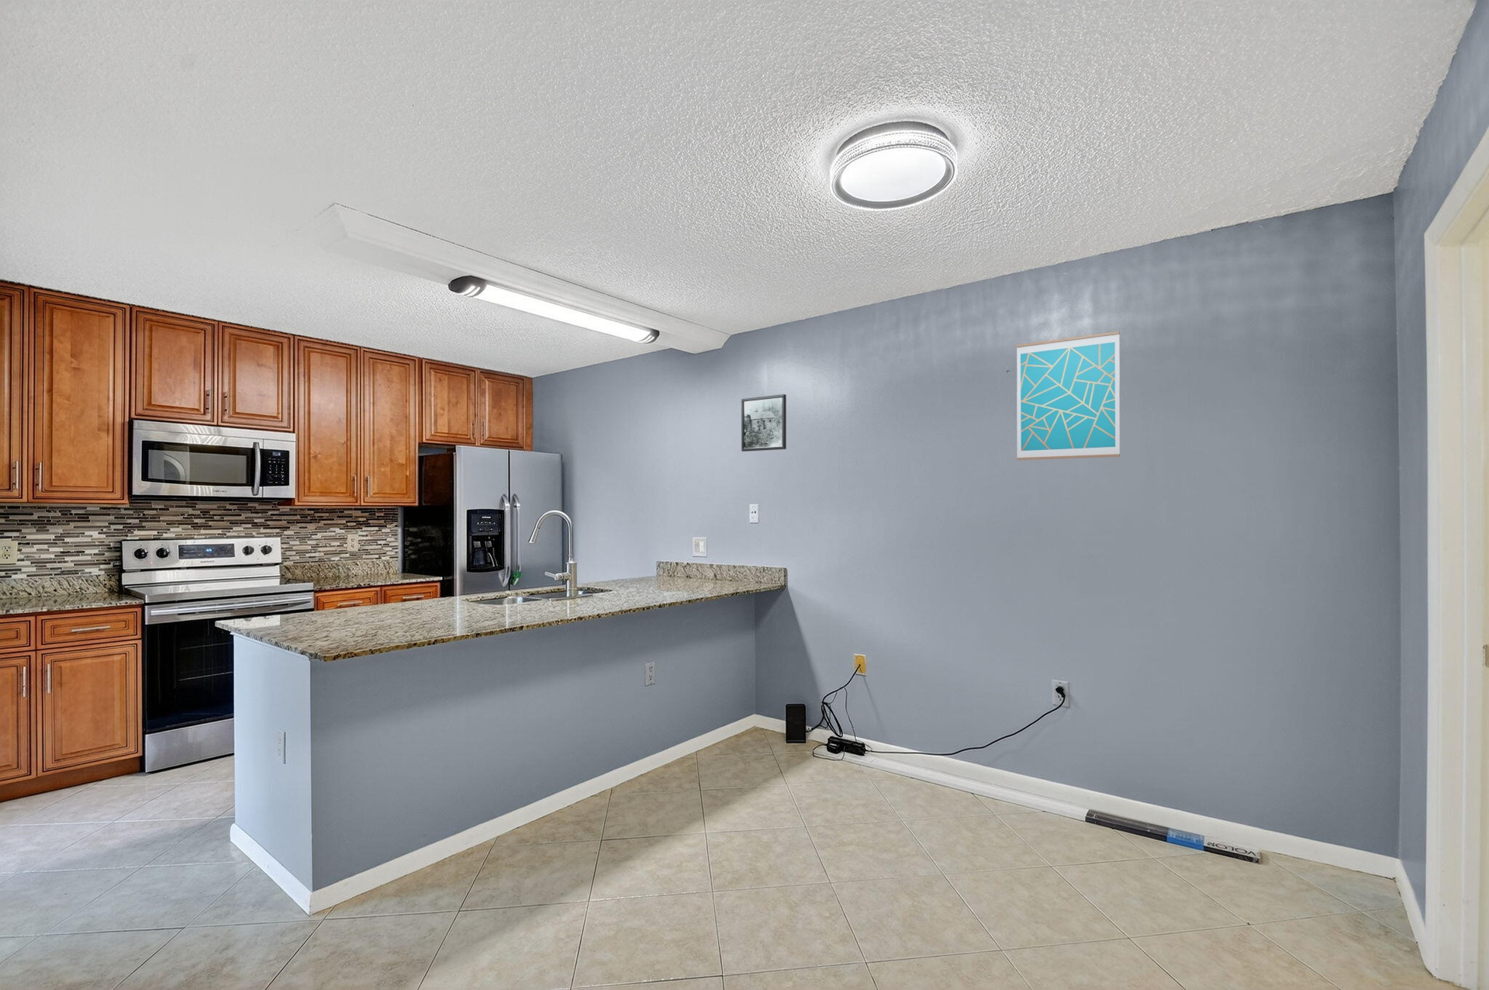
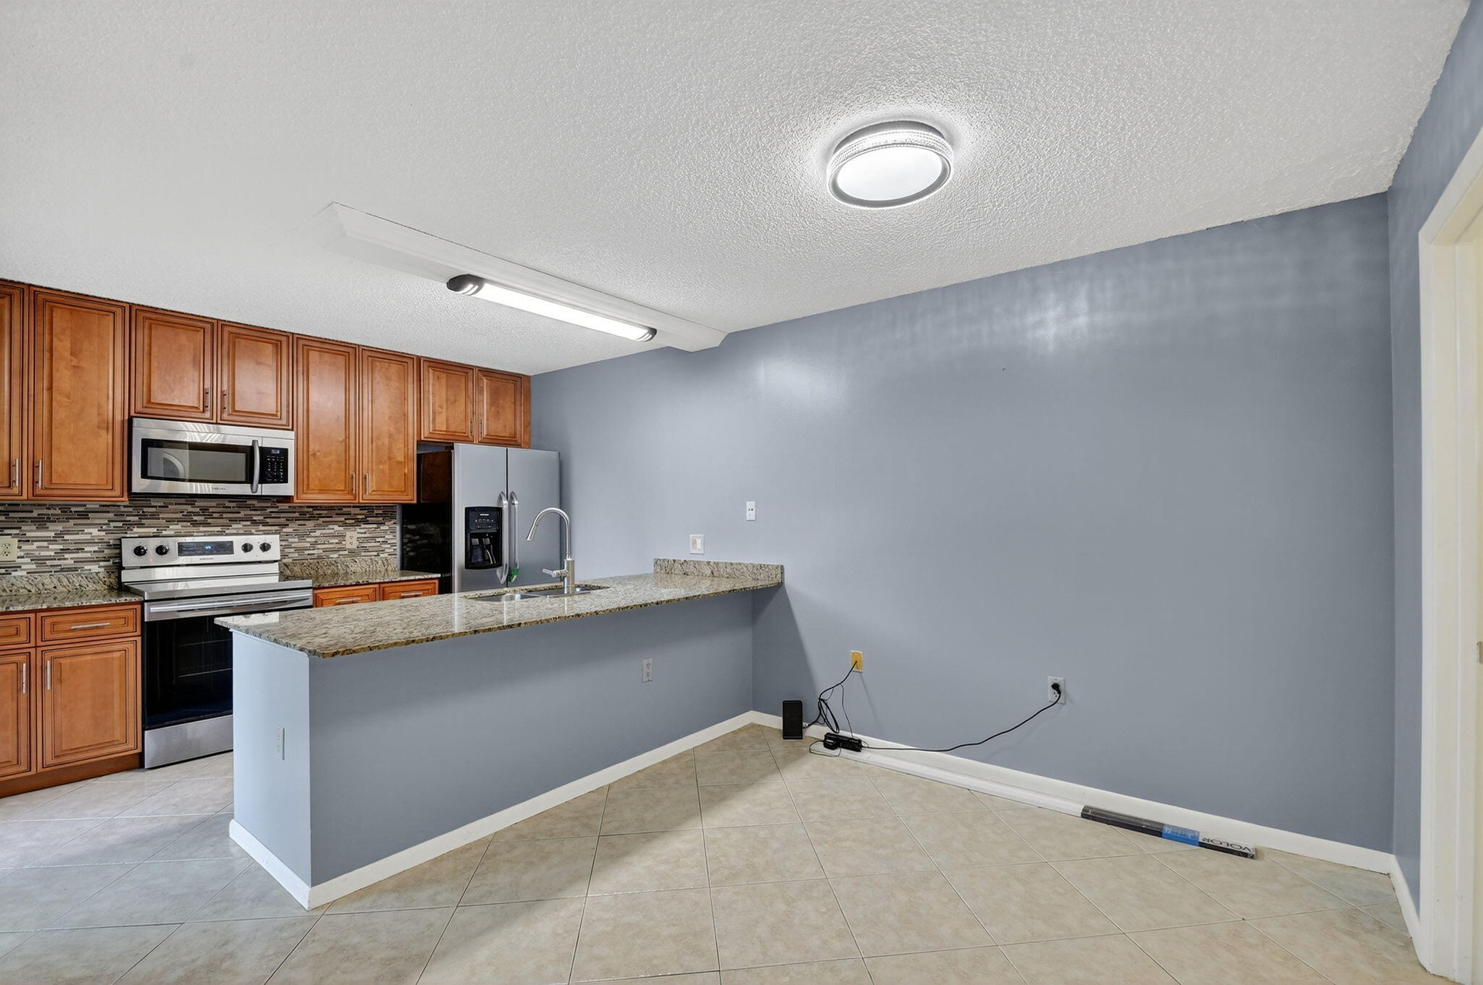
- wall art (1066, 398)
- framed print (763, 423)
